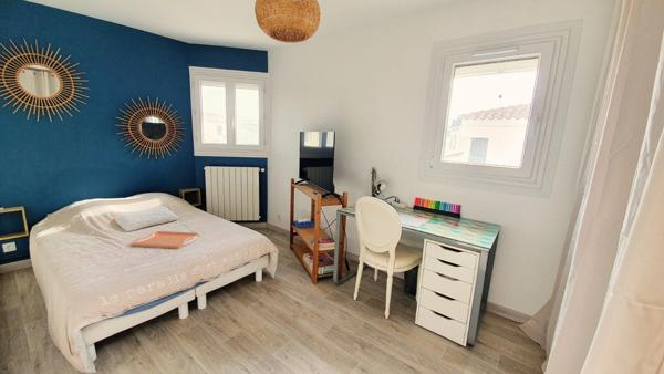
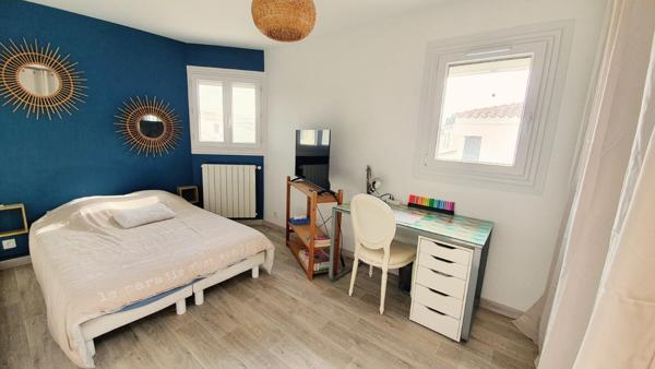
- serving tray (167, 239)
